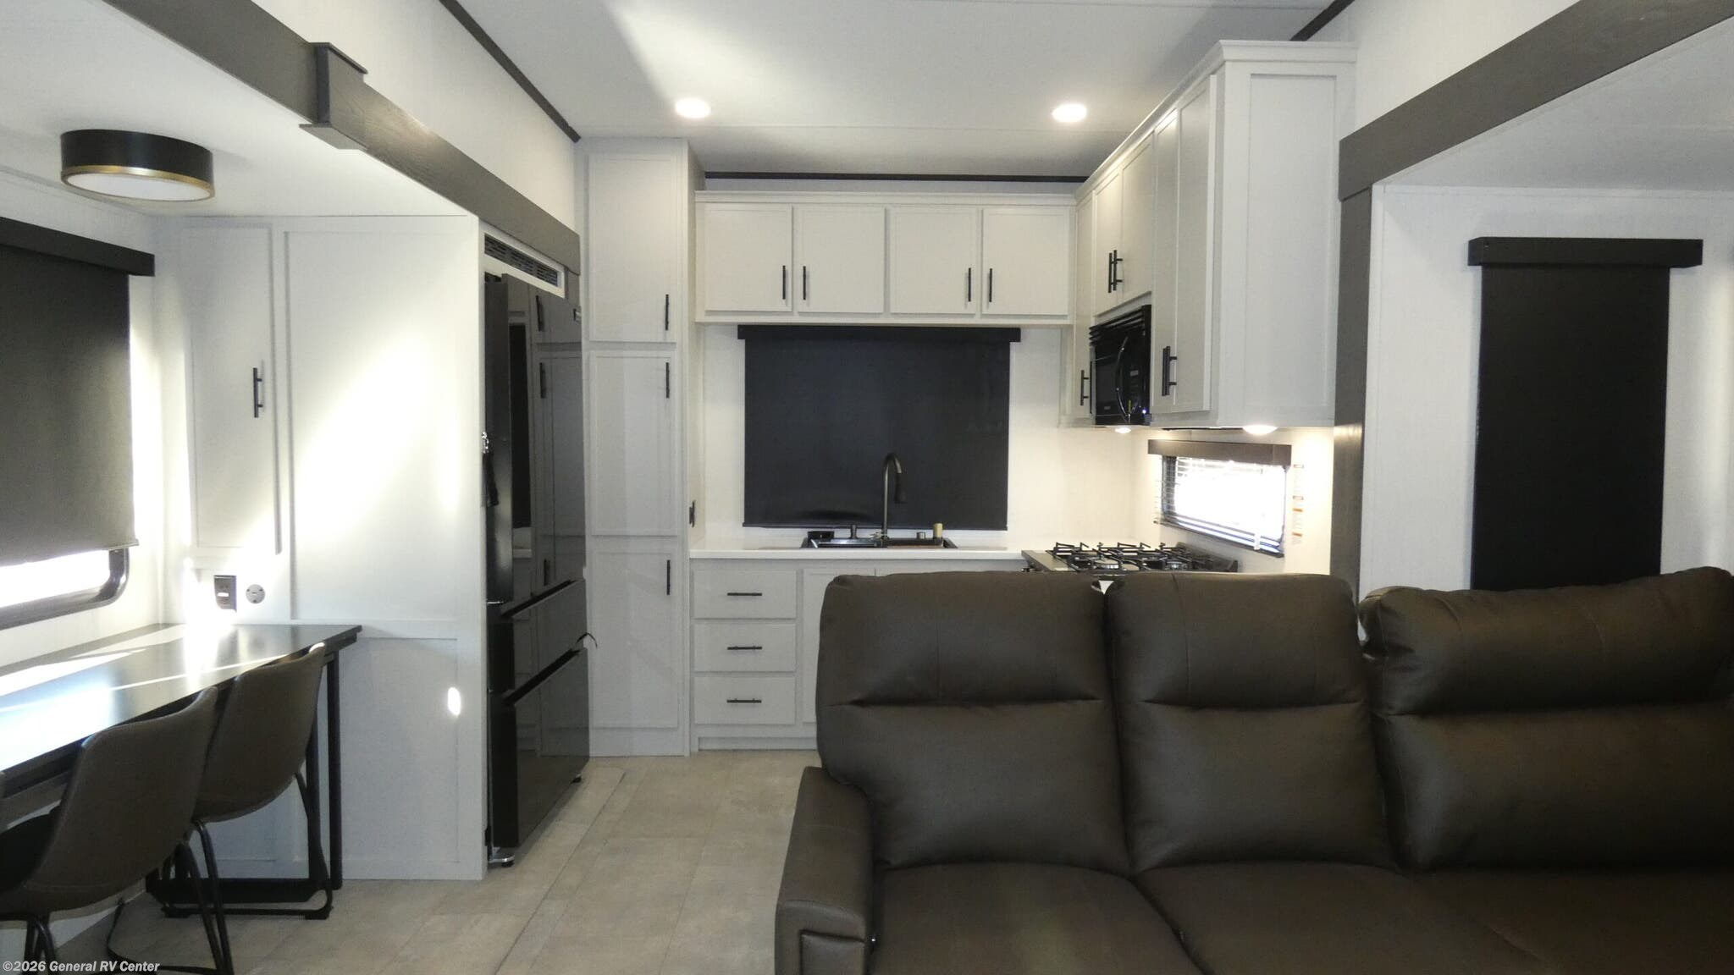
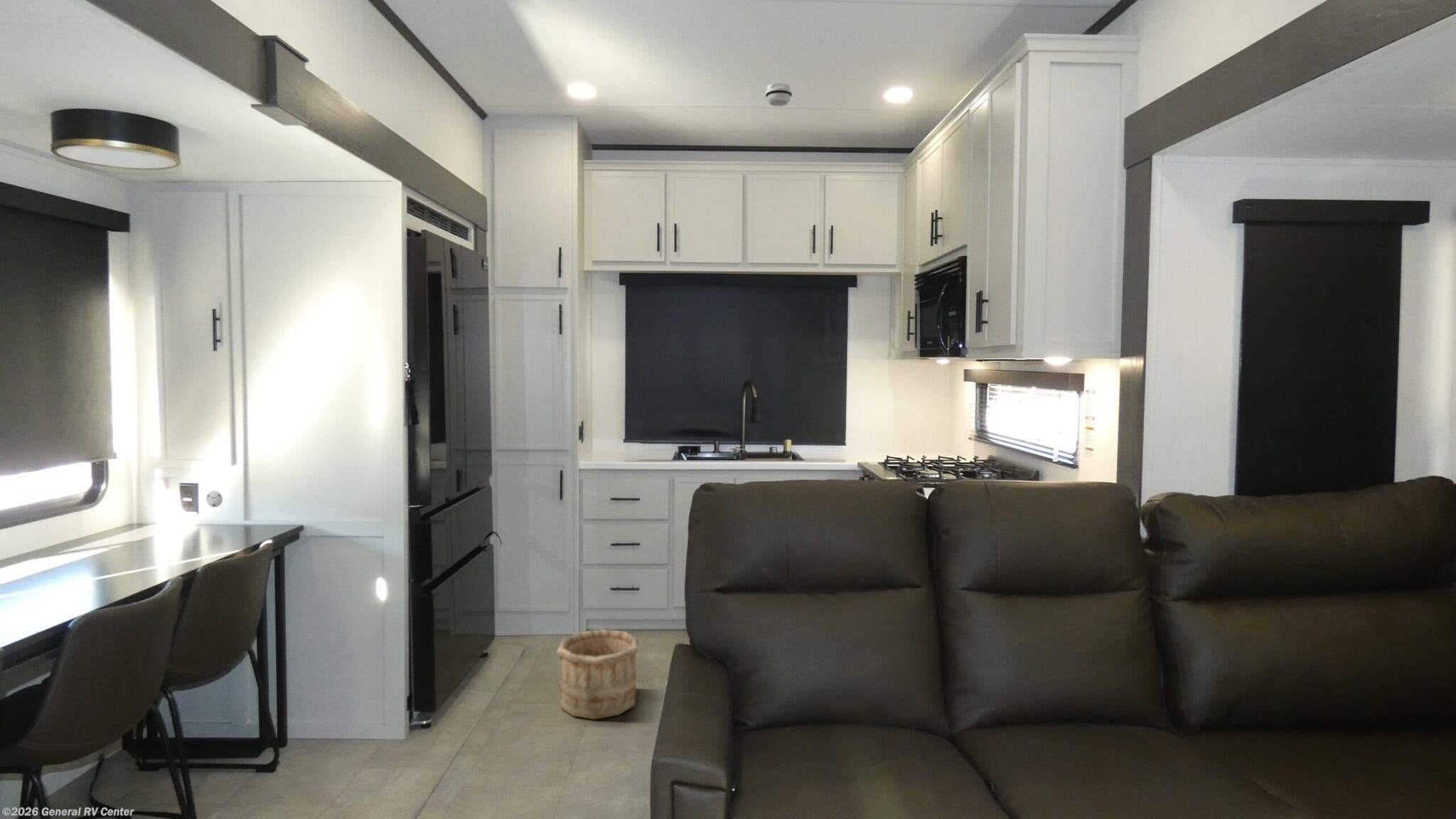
+ wooden bucket (599, 673)
+ smoke detector (778, 95)
